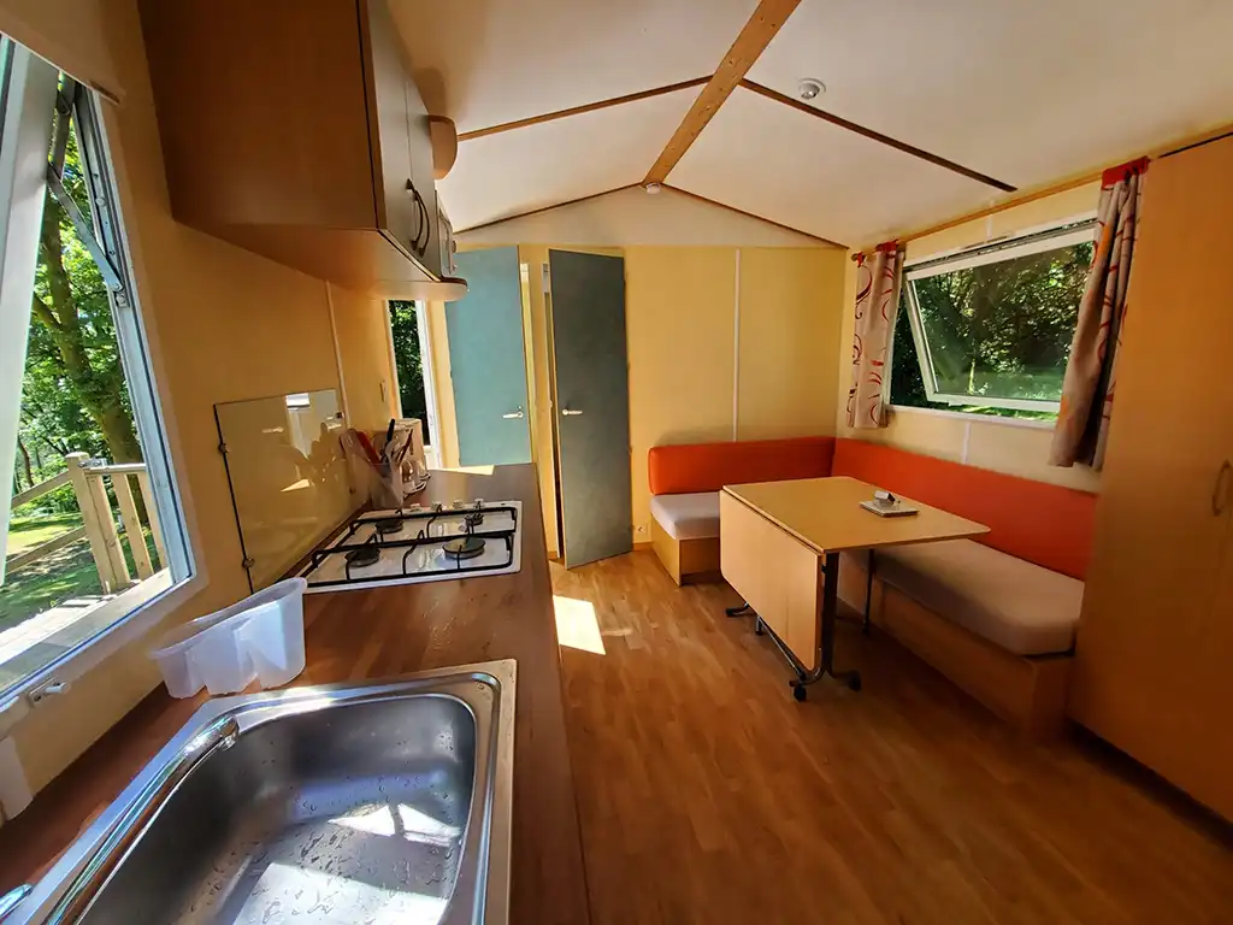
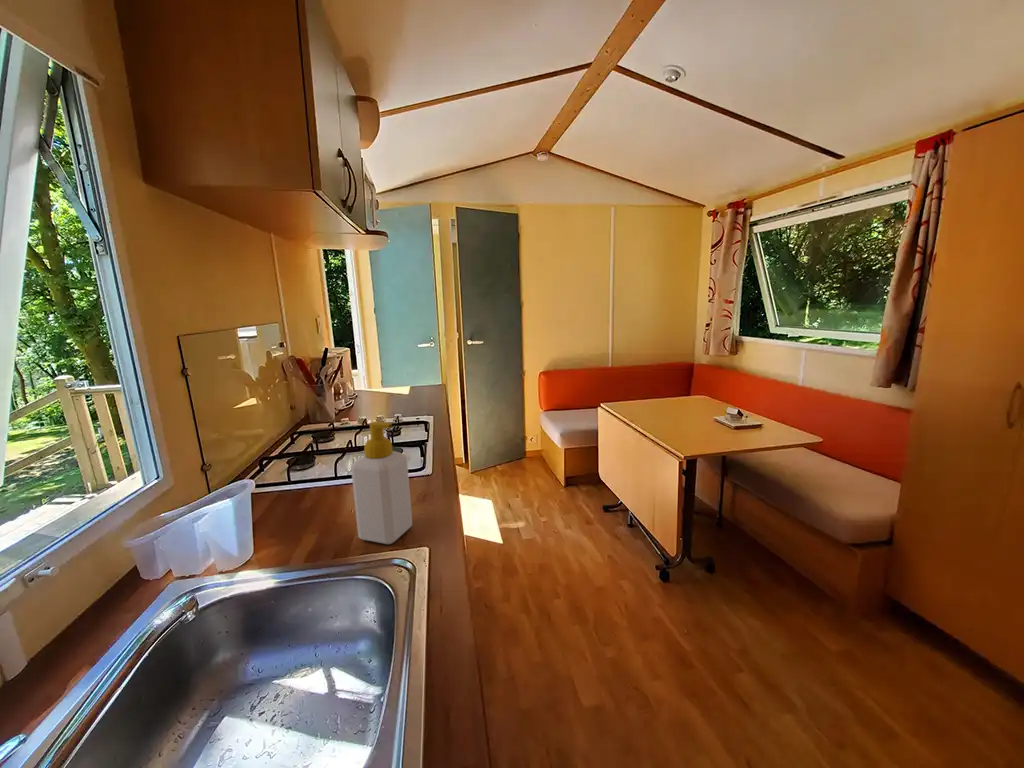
+ soap bottle (381, 479)
